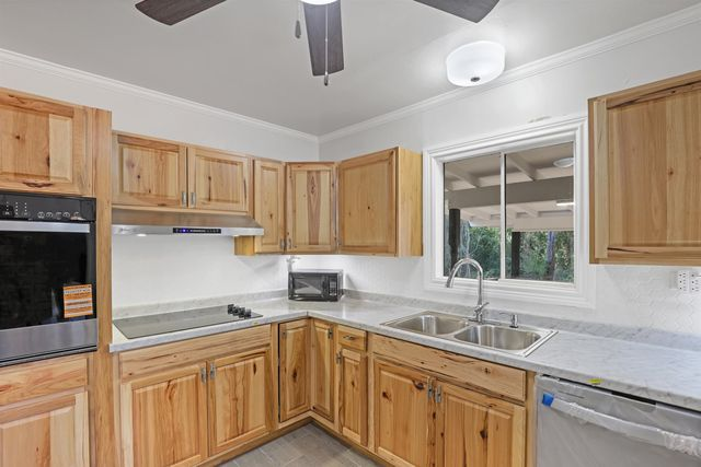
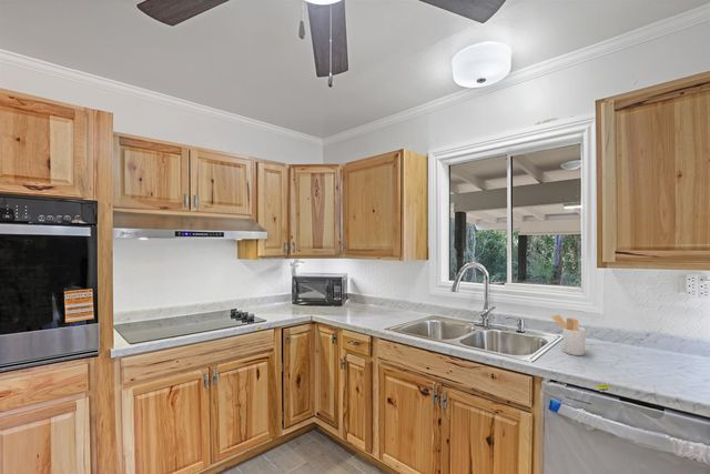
+ utensil holder (568, 333)
